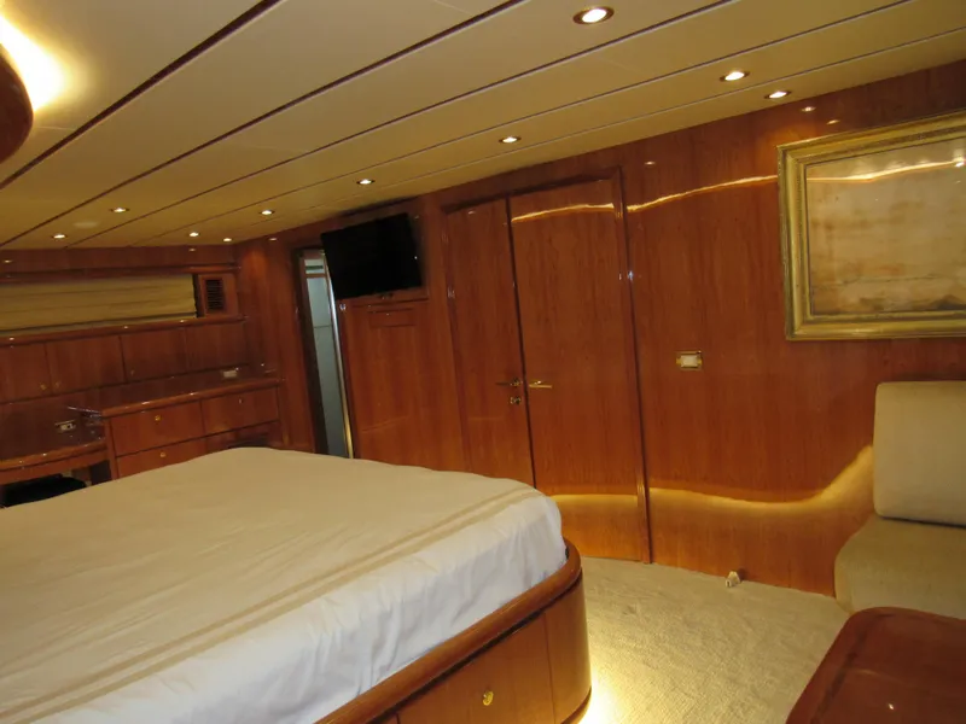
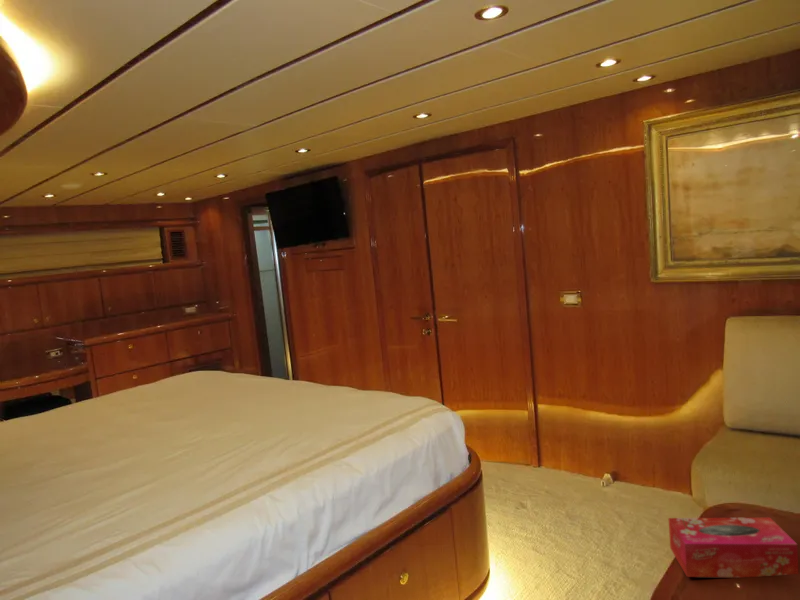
+ tissue box (729, 546)
